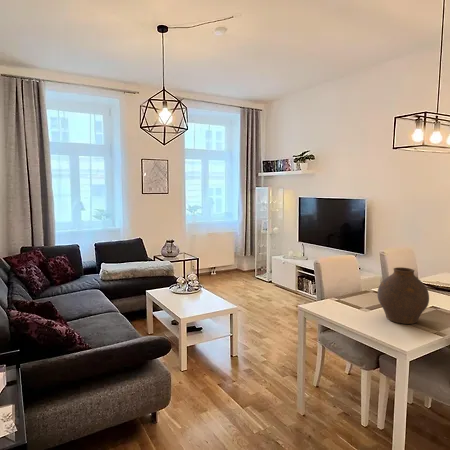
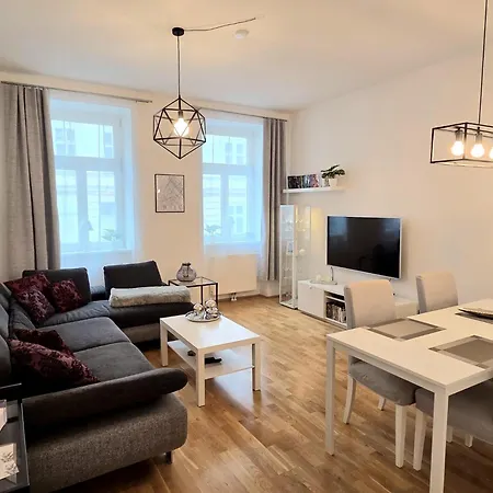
- vase (402, 294)
